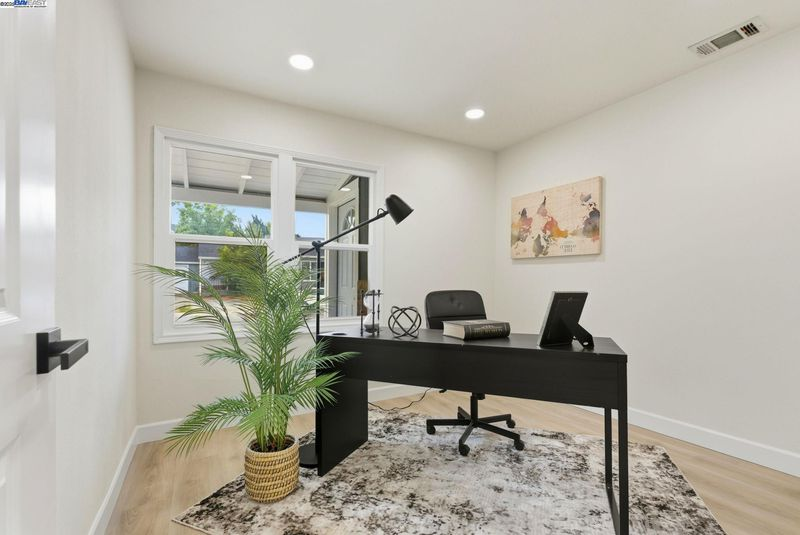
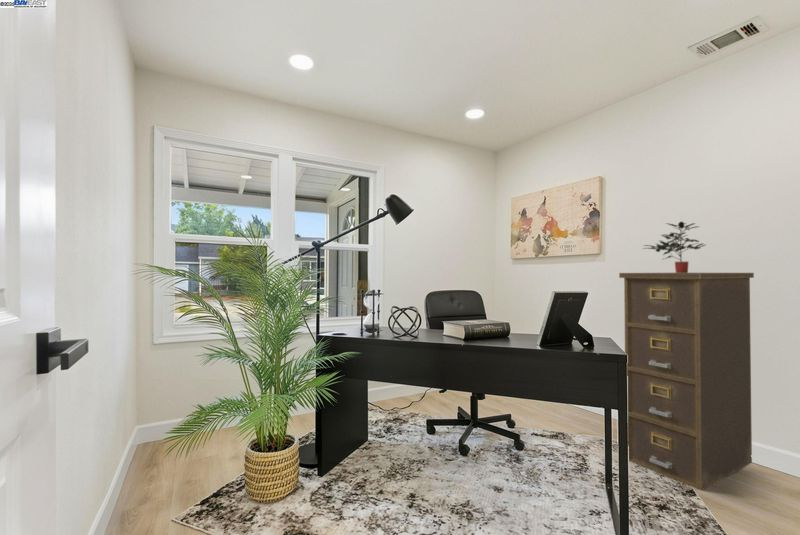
+ potted plant (671, 247)
+ filing cabinet (686, 367)
